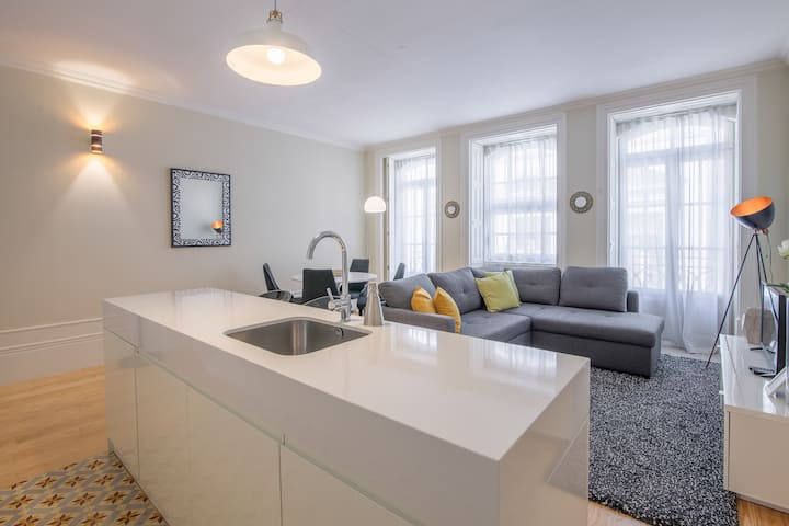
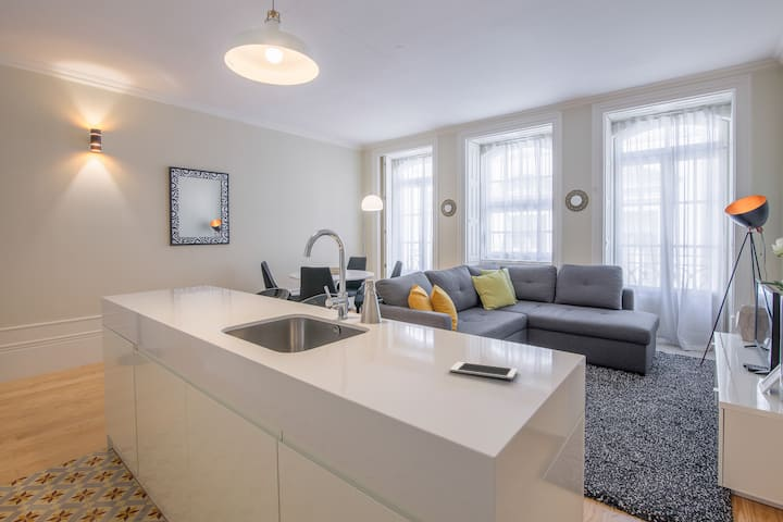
+ cell phone (483, 370)
